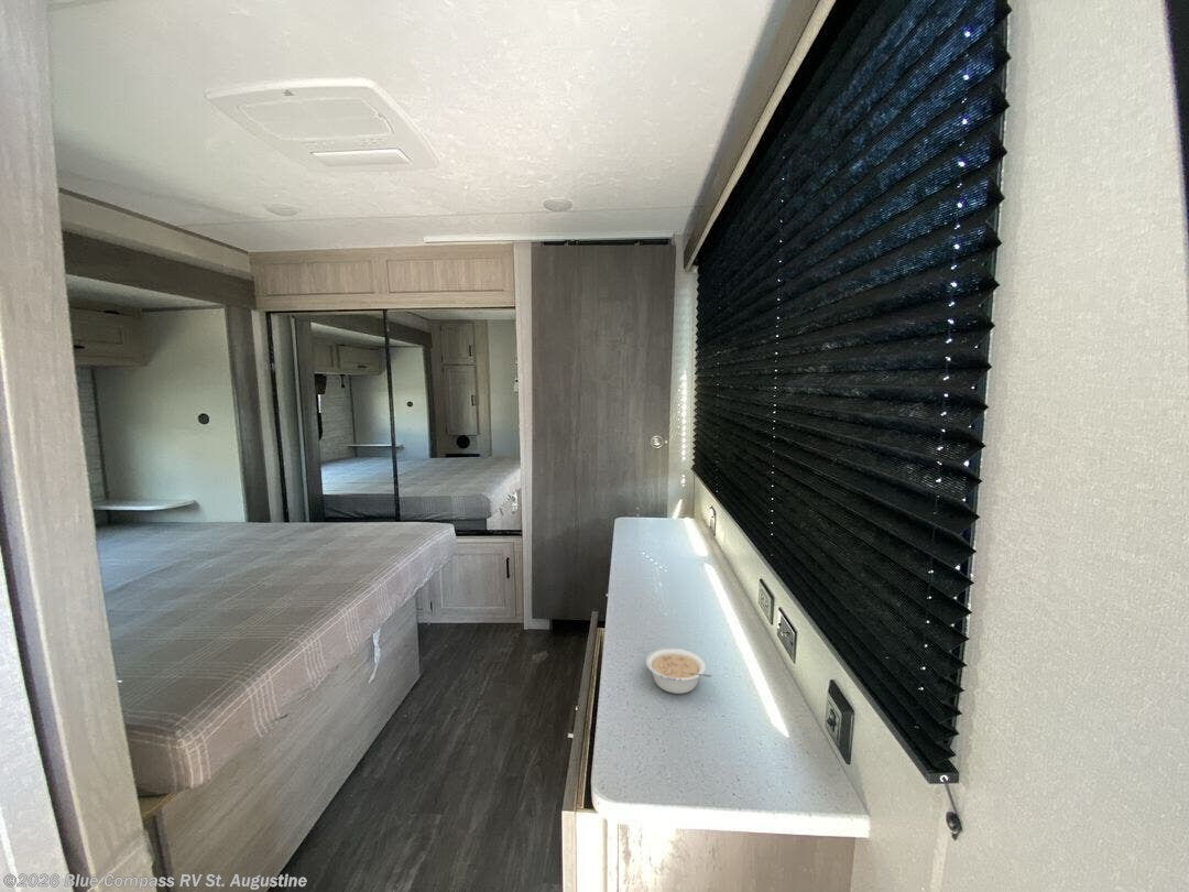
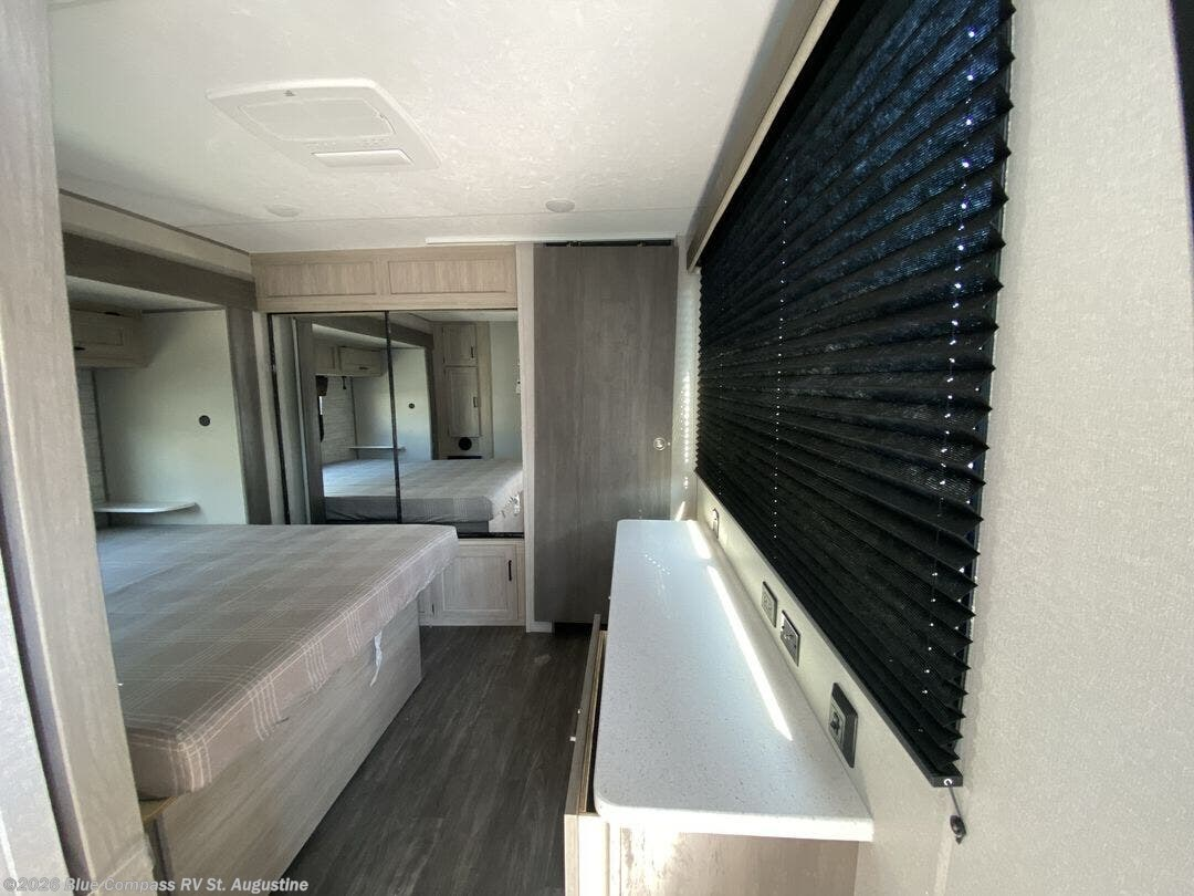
- legume (677, 671)
